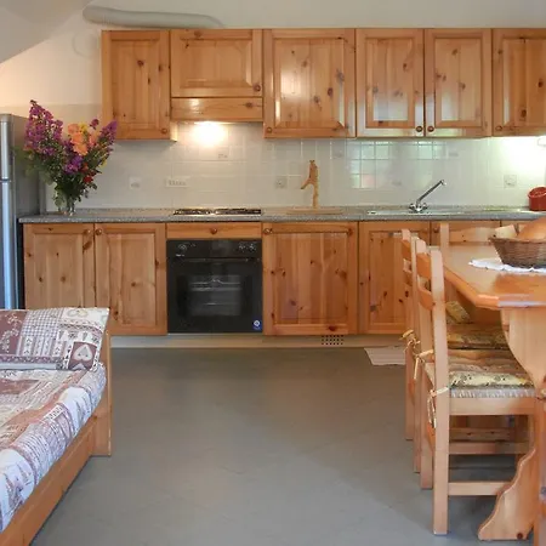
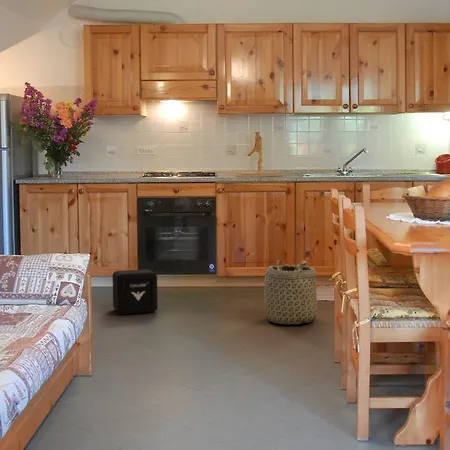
+ basket (291, 290)
+ air purifier (135, 291)
